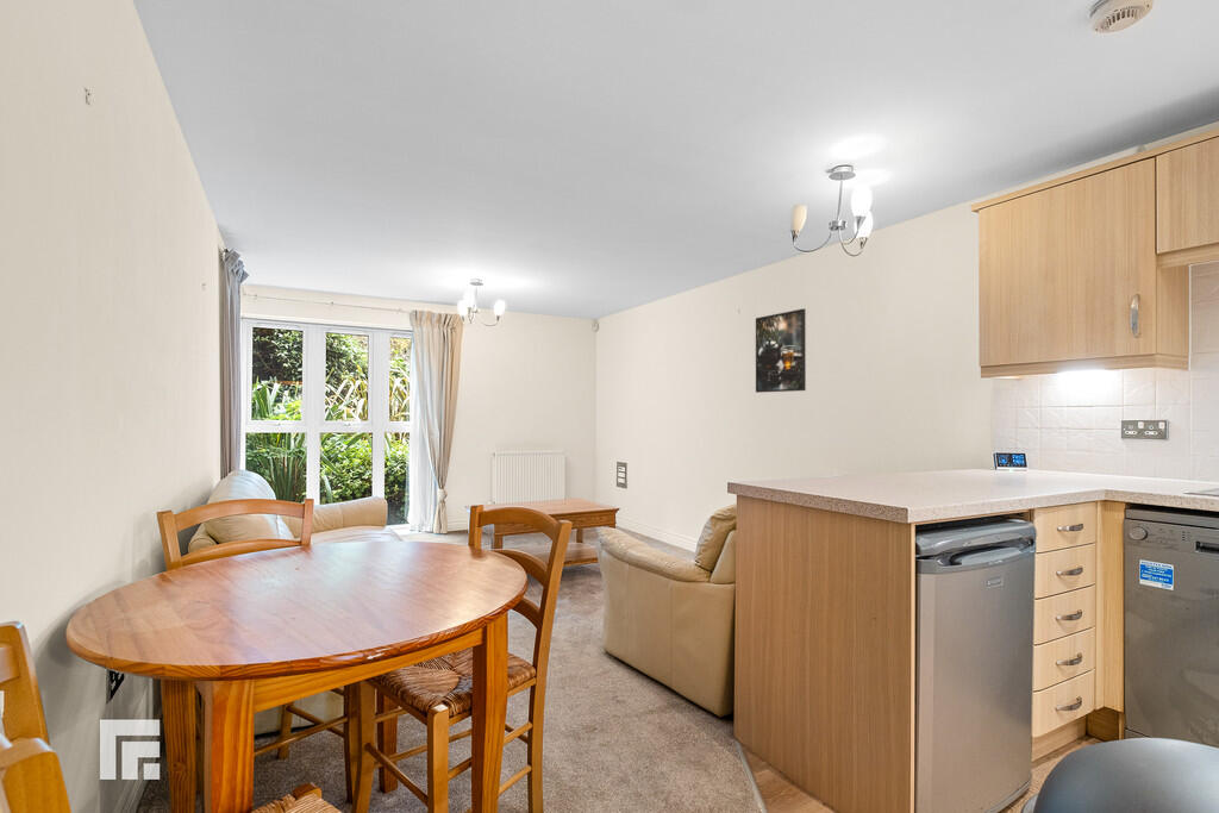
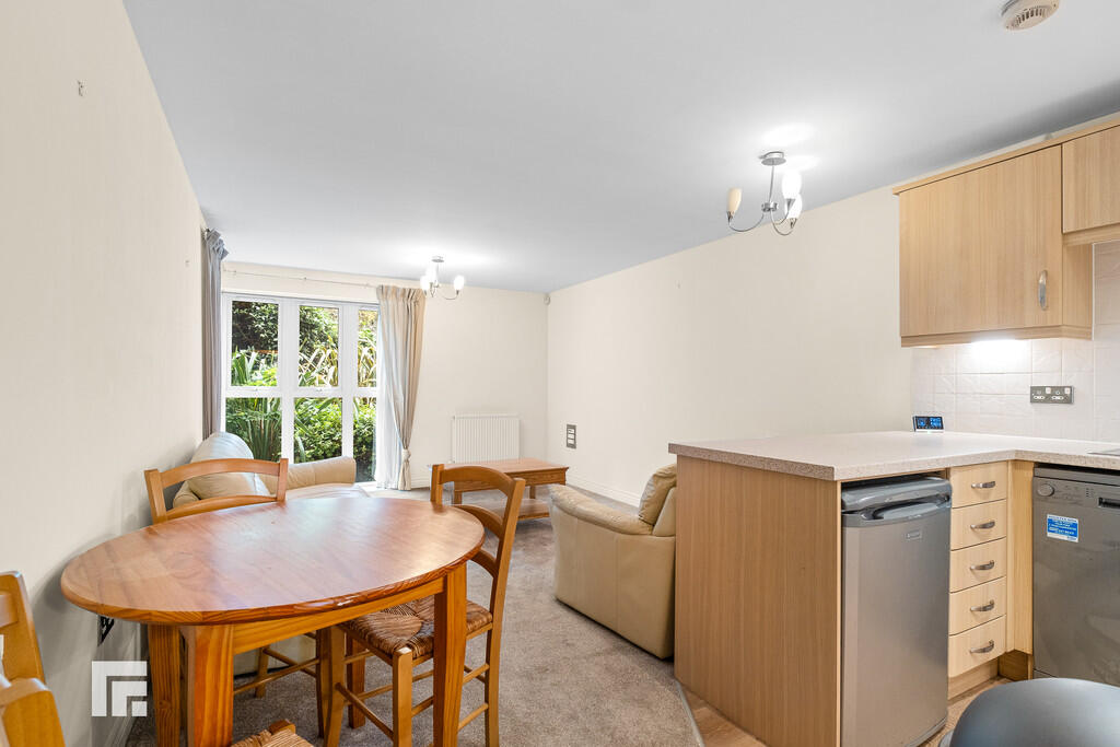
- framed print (779, 352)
